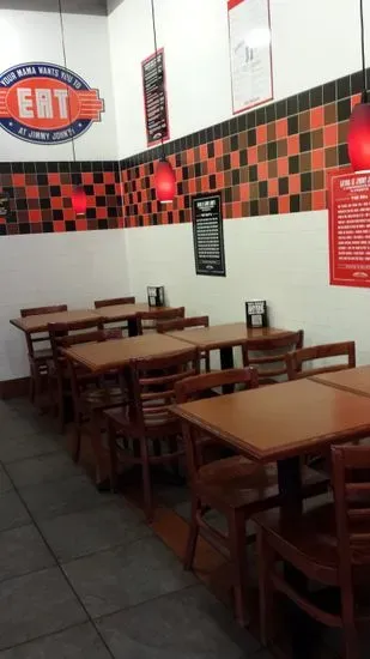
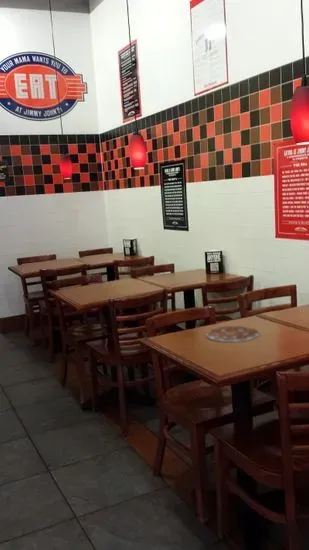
+ plate (232, 333)
